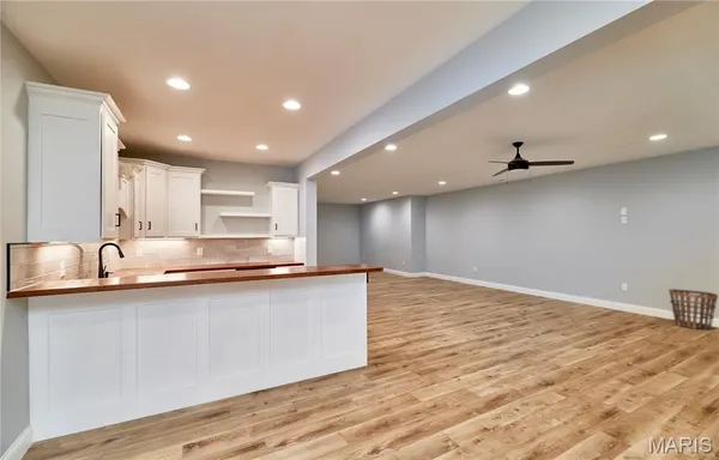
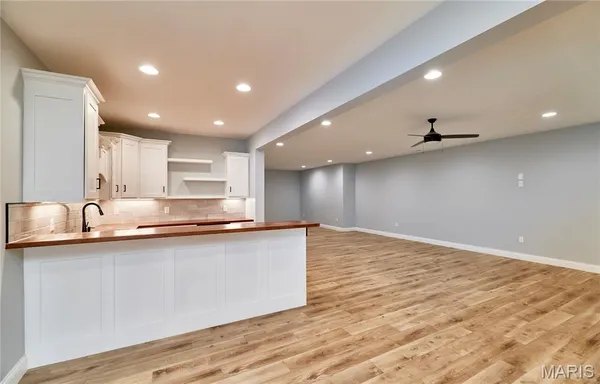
- basket (691, 307)
